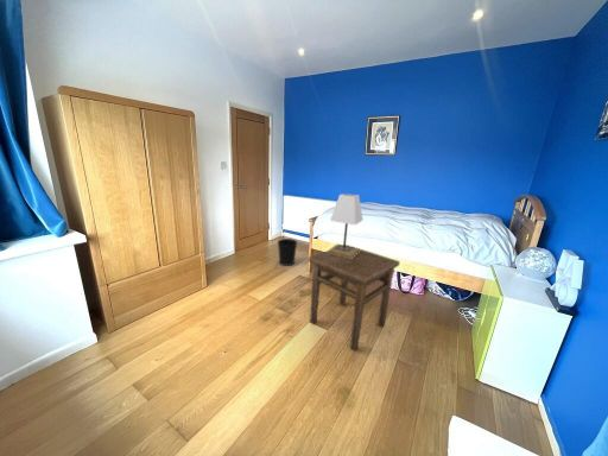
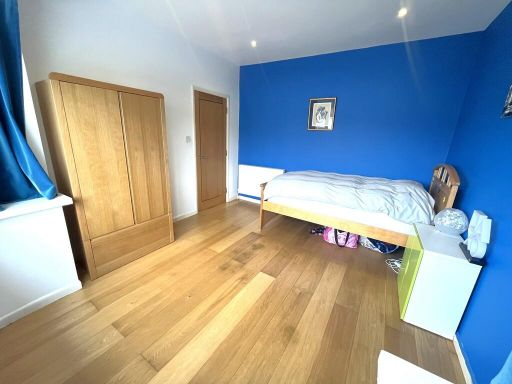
- wastebasket (286, 252)
- side table (350, 292)
- lamp (346, 223)
